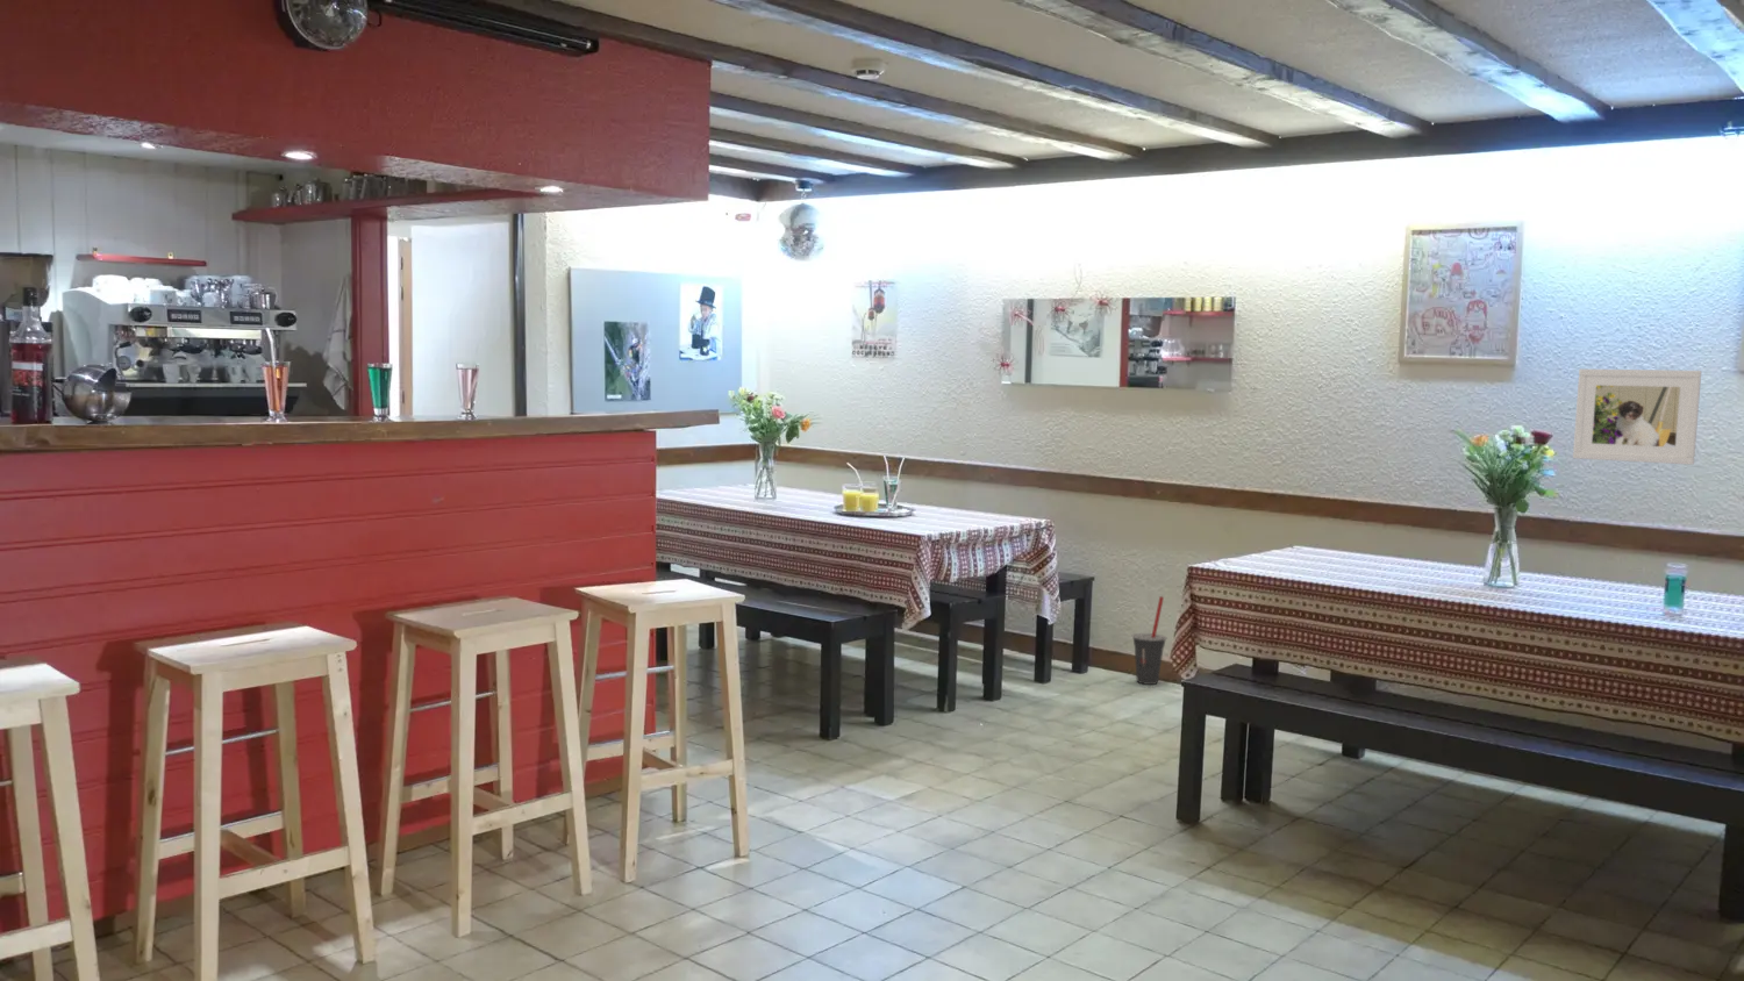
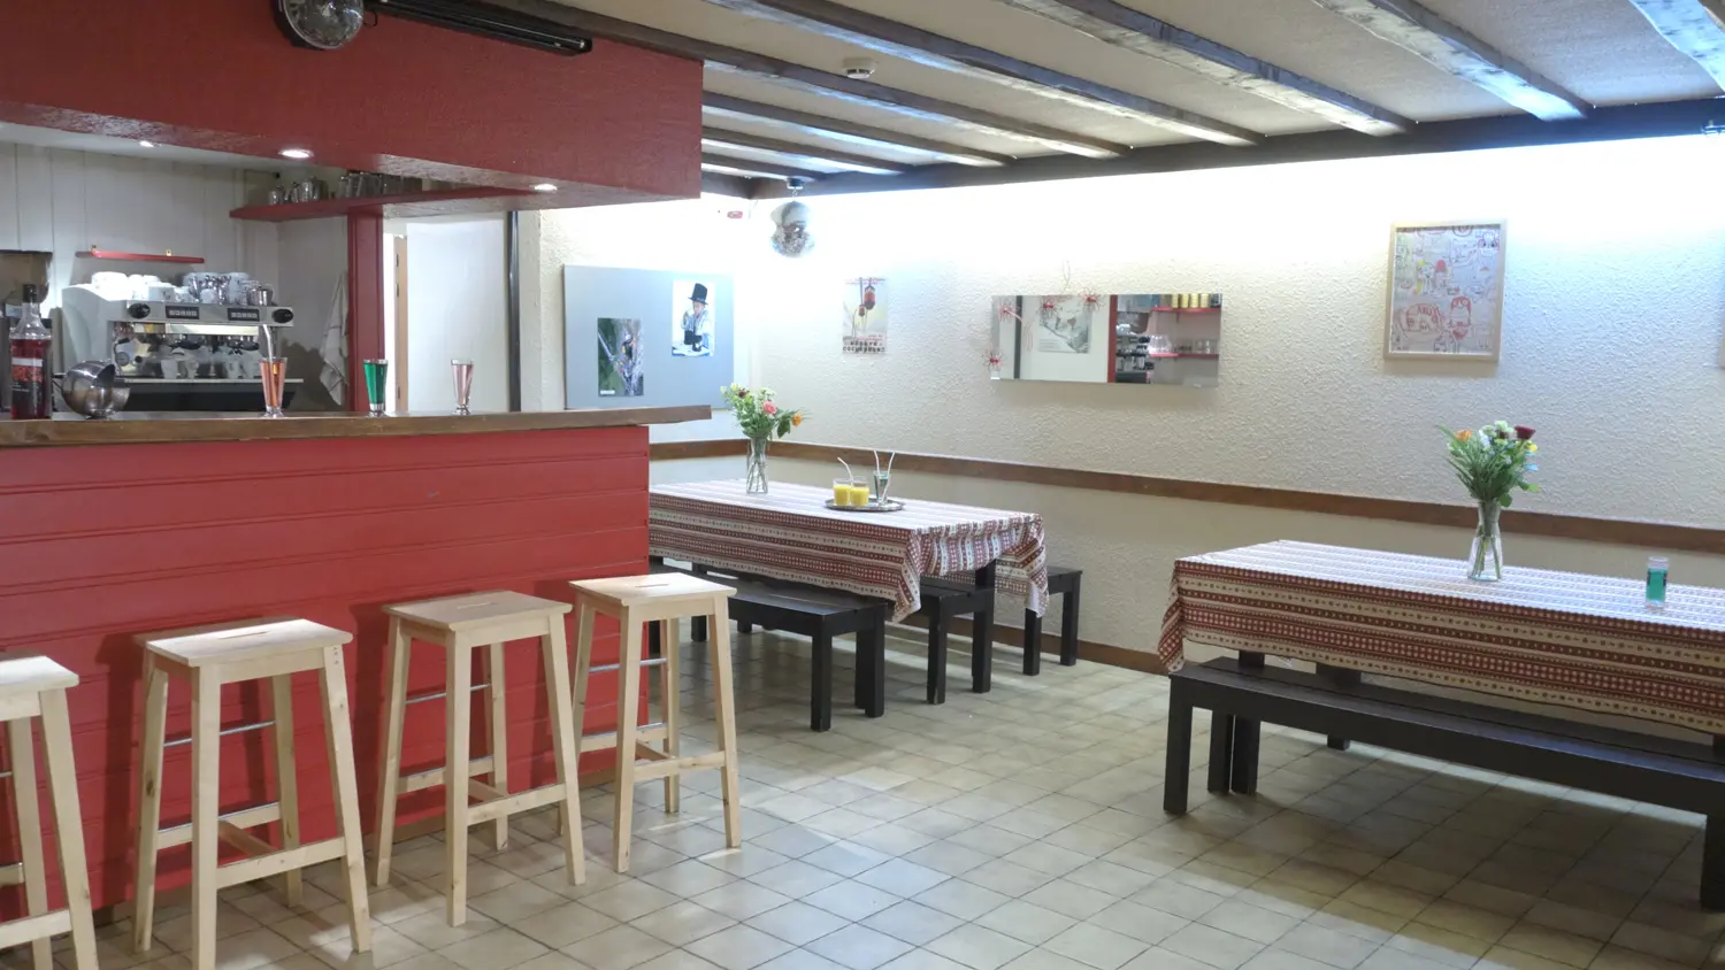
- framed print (1635, 414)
- beverage cup (1149, 638)
